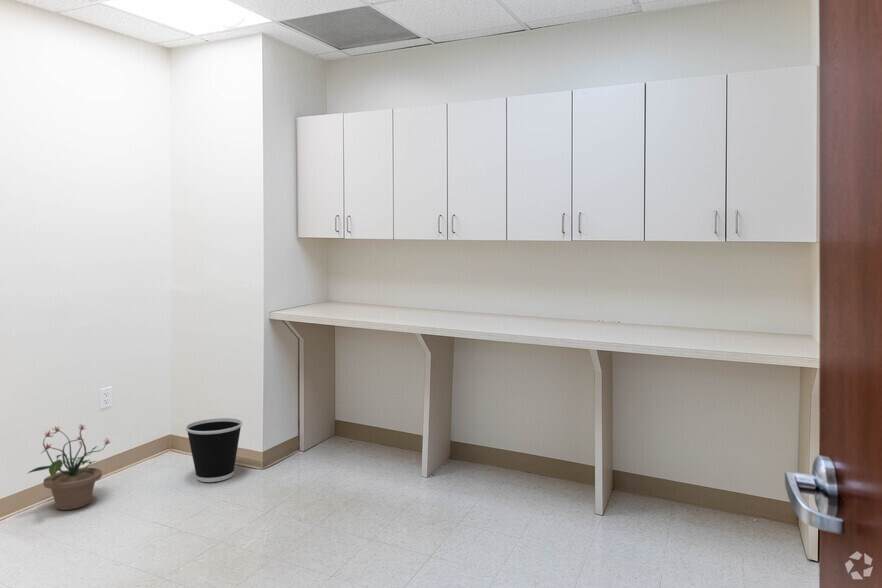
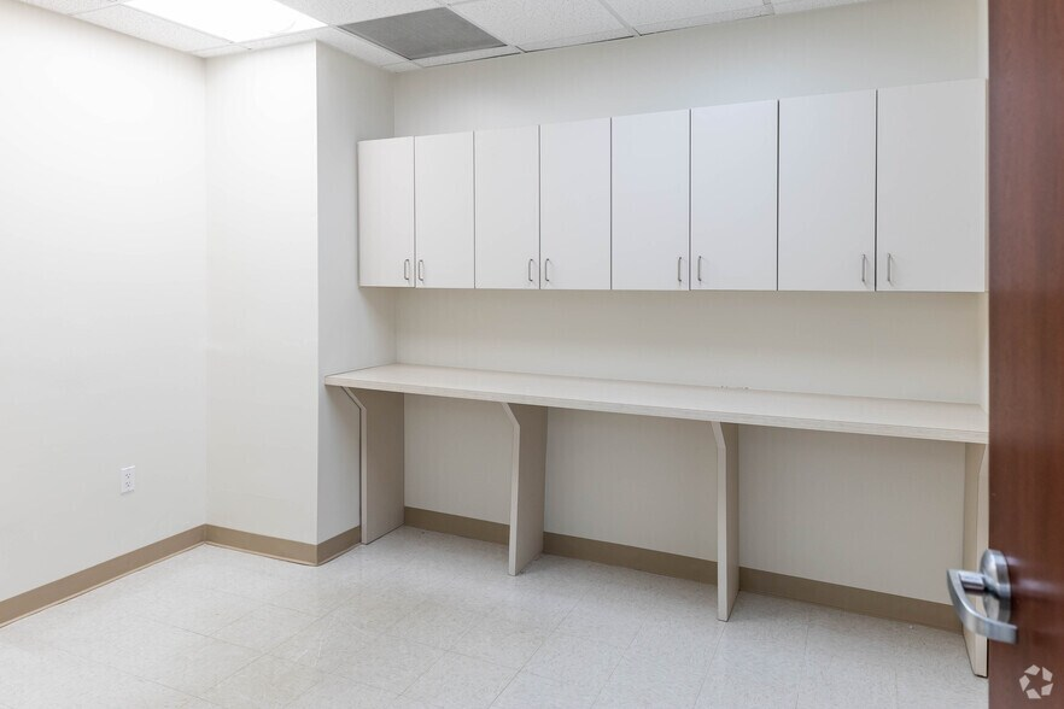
- wastebasket (214, 450)
- potted plant (69, 465)
